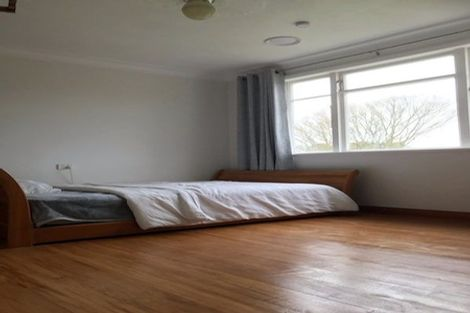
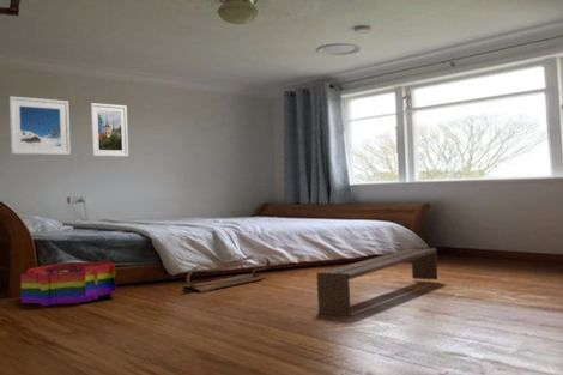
+ storage bin (69, 280)
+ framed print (40, 126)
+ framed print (109, 129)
+ bag (234, 277)
+ bench (382, 268)
